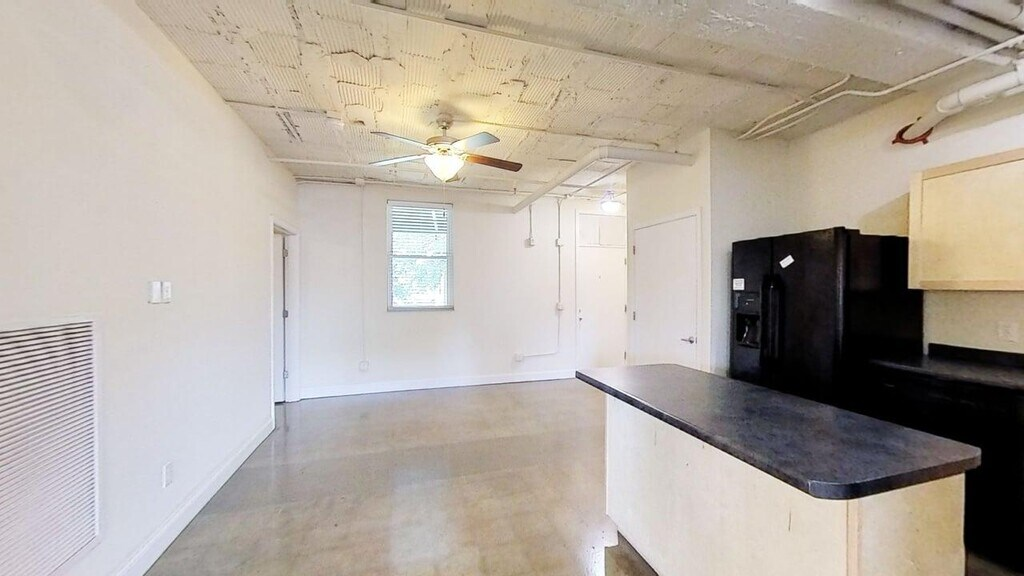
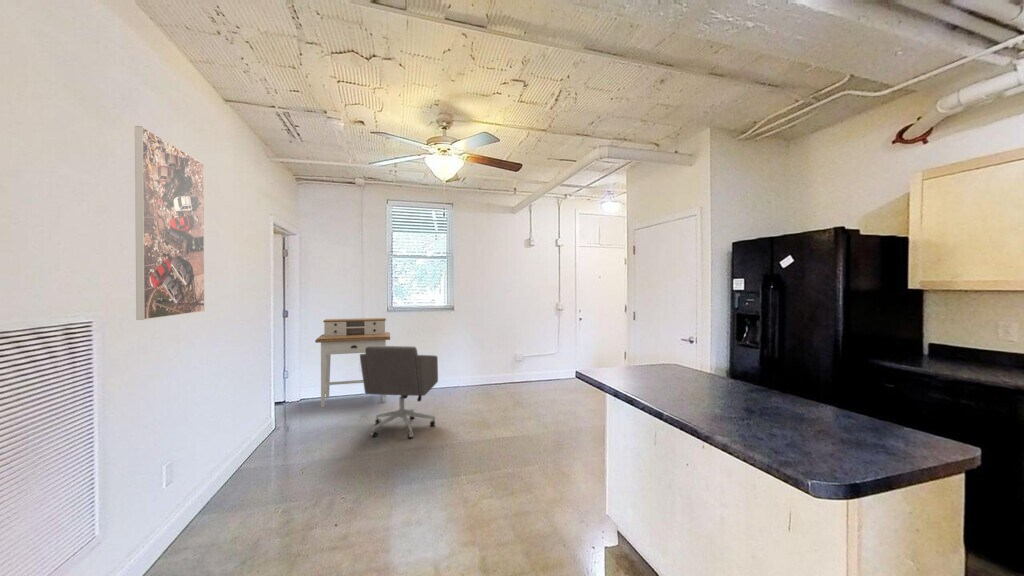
+ desk (355, 352)
+ office chair (401, 385)
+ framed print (174, 231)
